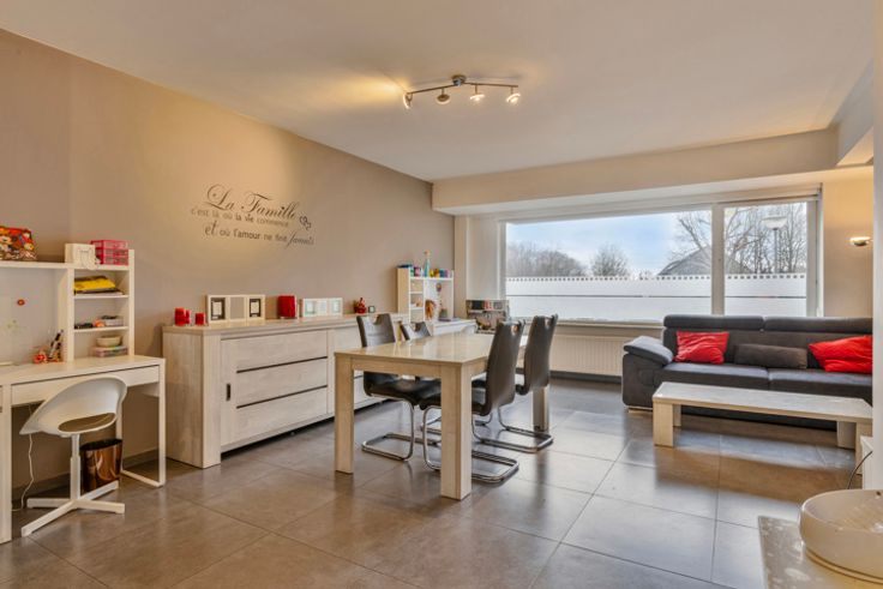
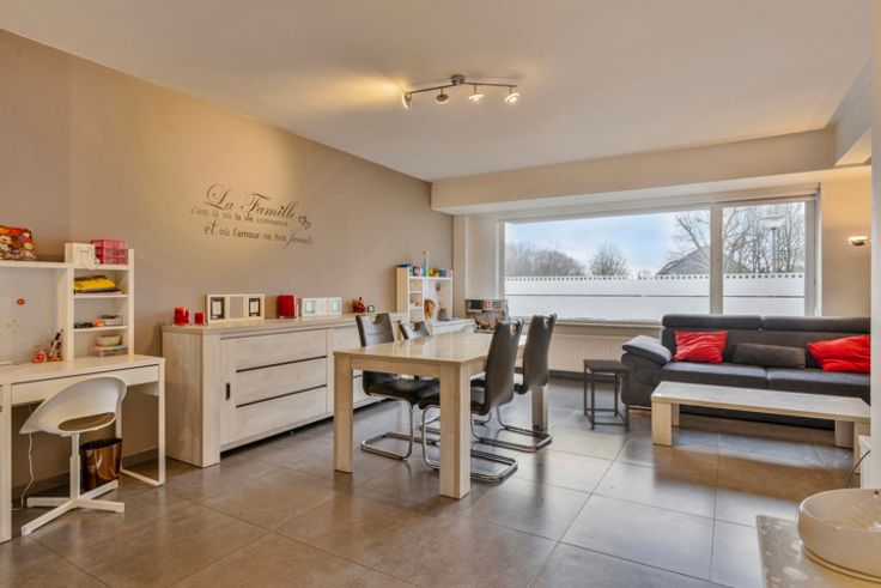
+ side table (614, 393)
